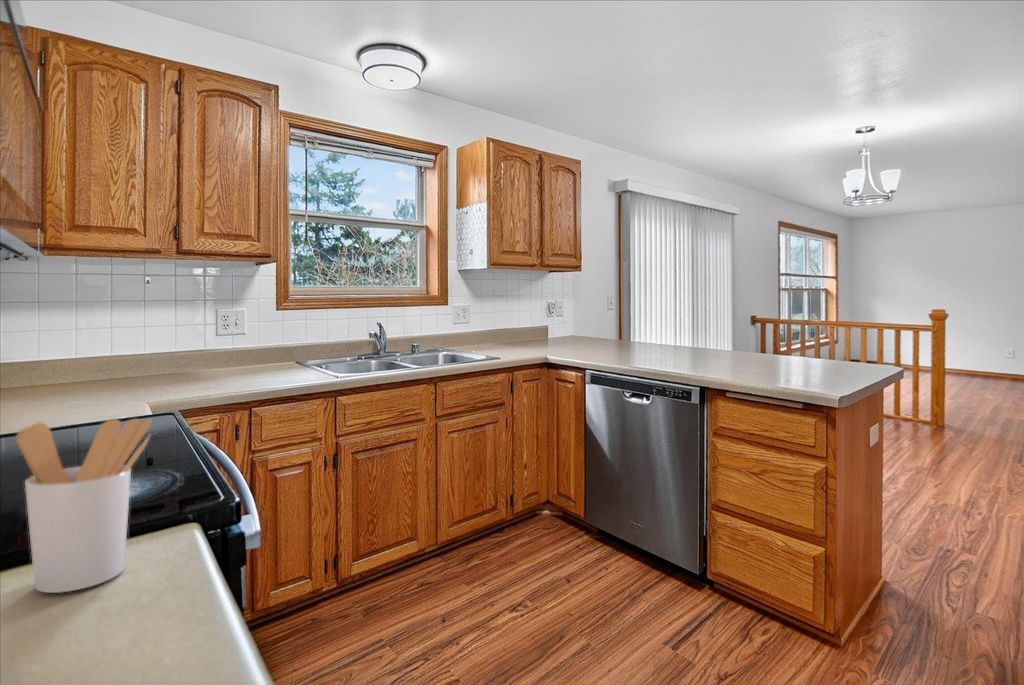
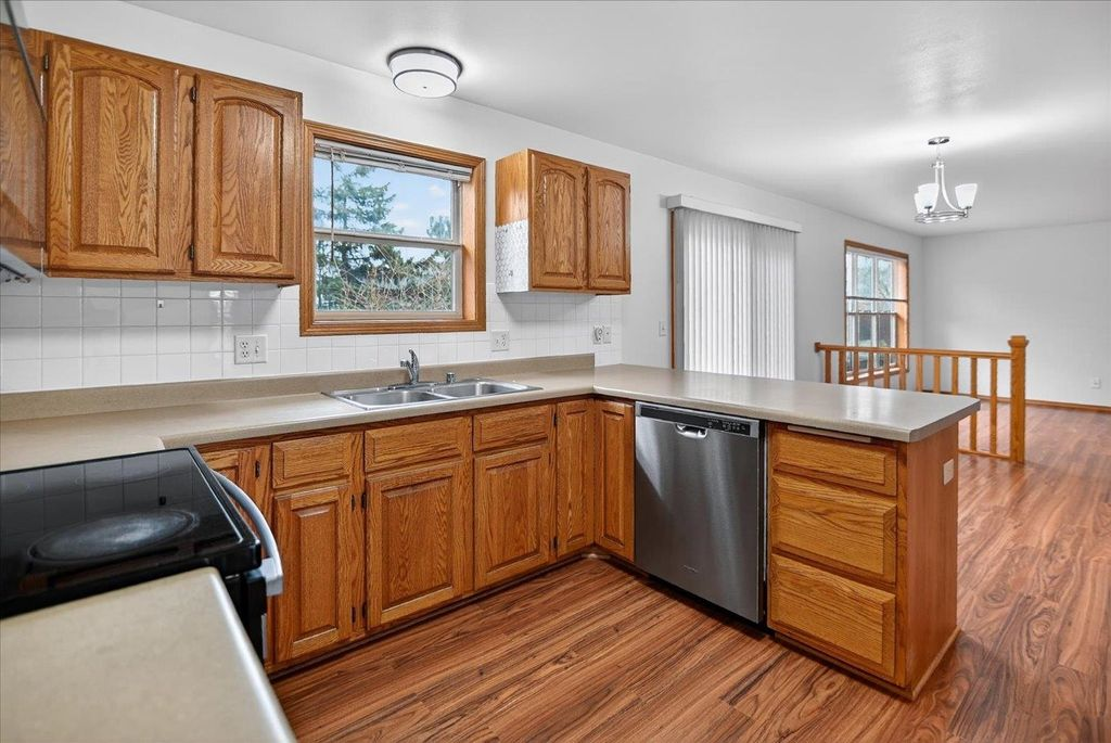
- utensil holder (95, 493)
